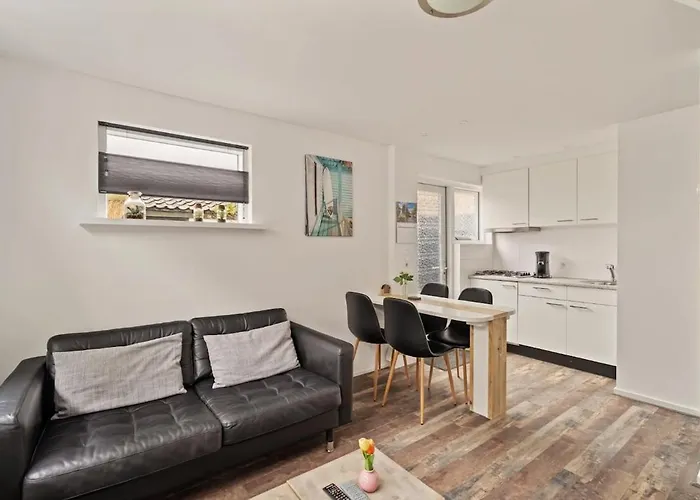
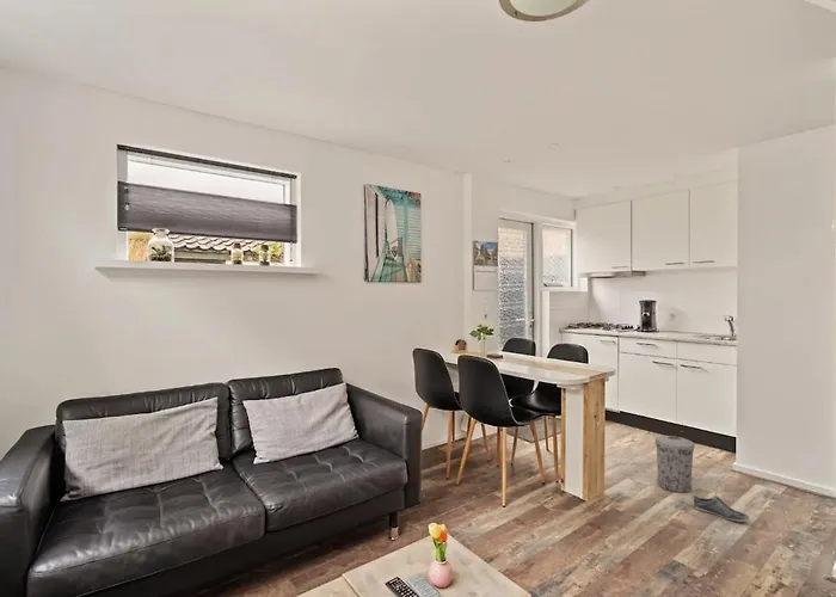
+ shoe (720, 505)
+ trash can (674, 461)
